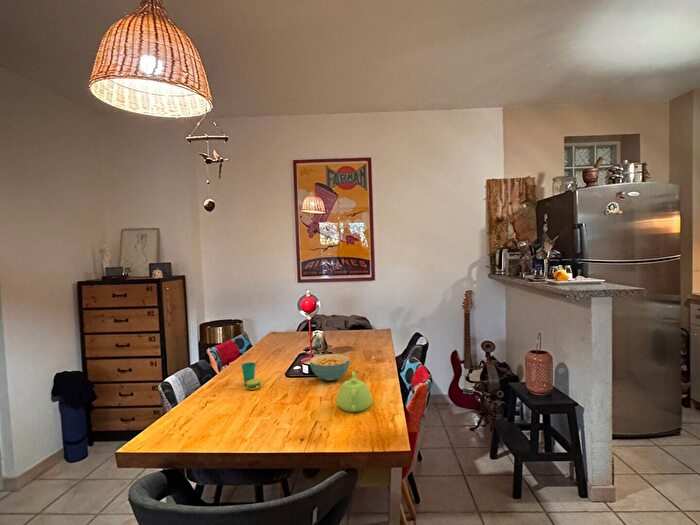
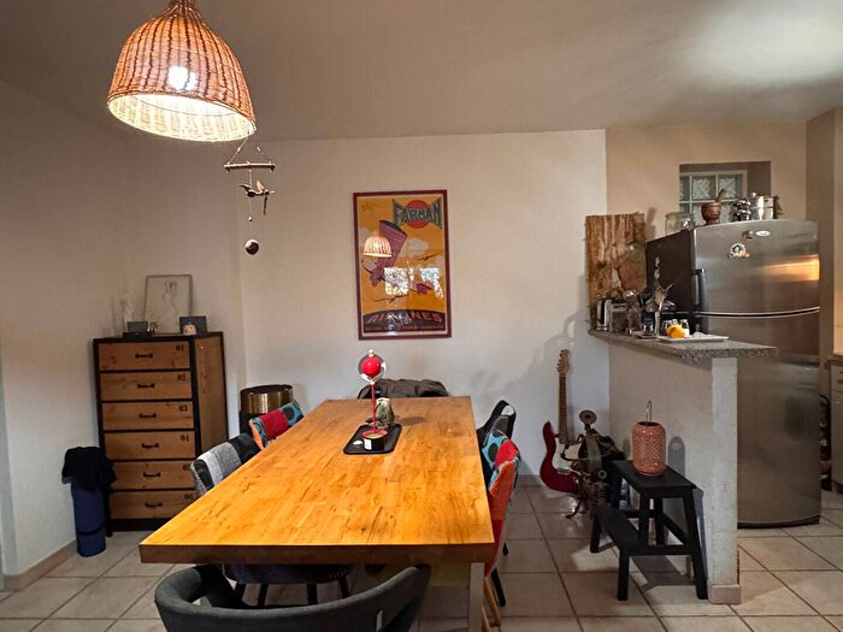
- cup (251, 376)
- teapot (354, 391)
- cereal bowl (330, 369)
